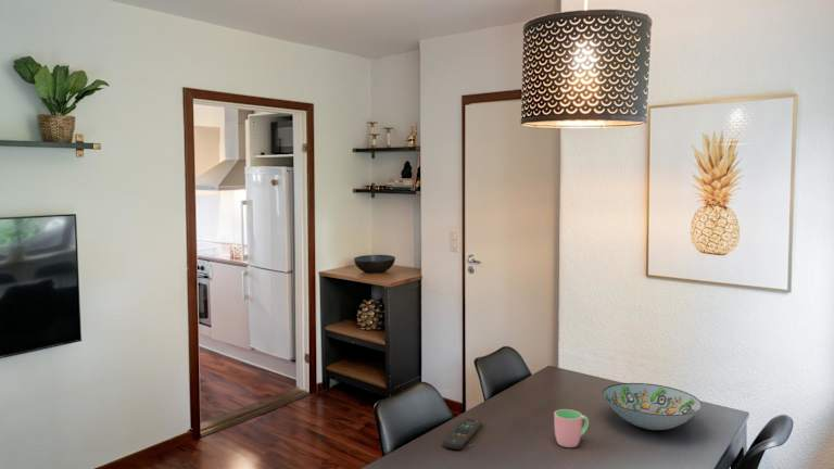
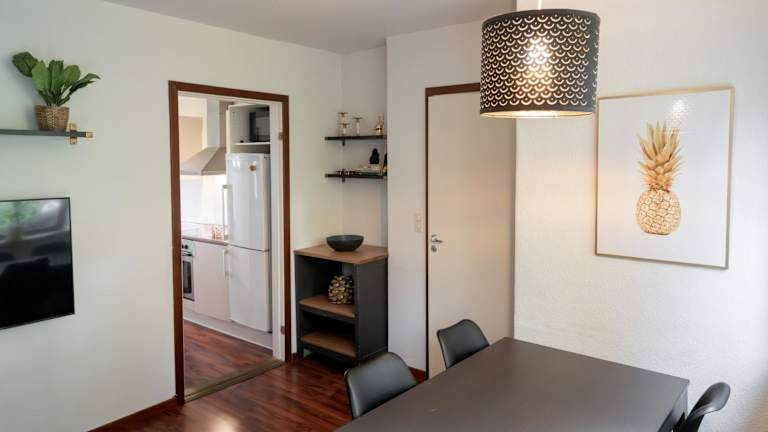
- cup (571, 428)
- remote control (463, 432)
- decorative bowl (649, 411)
